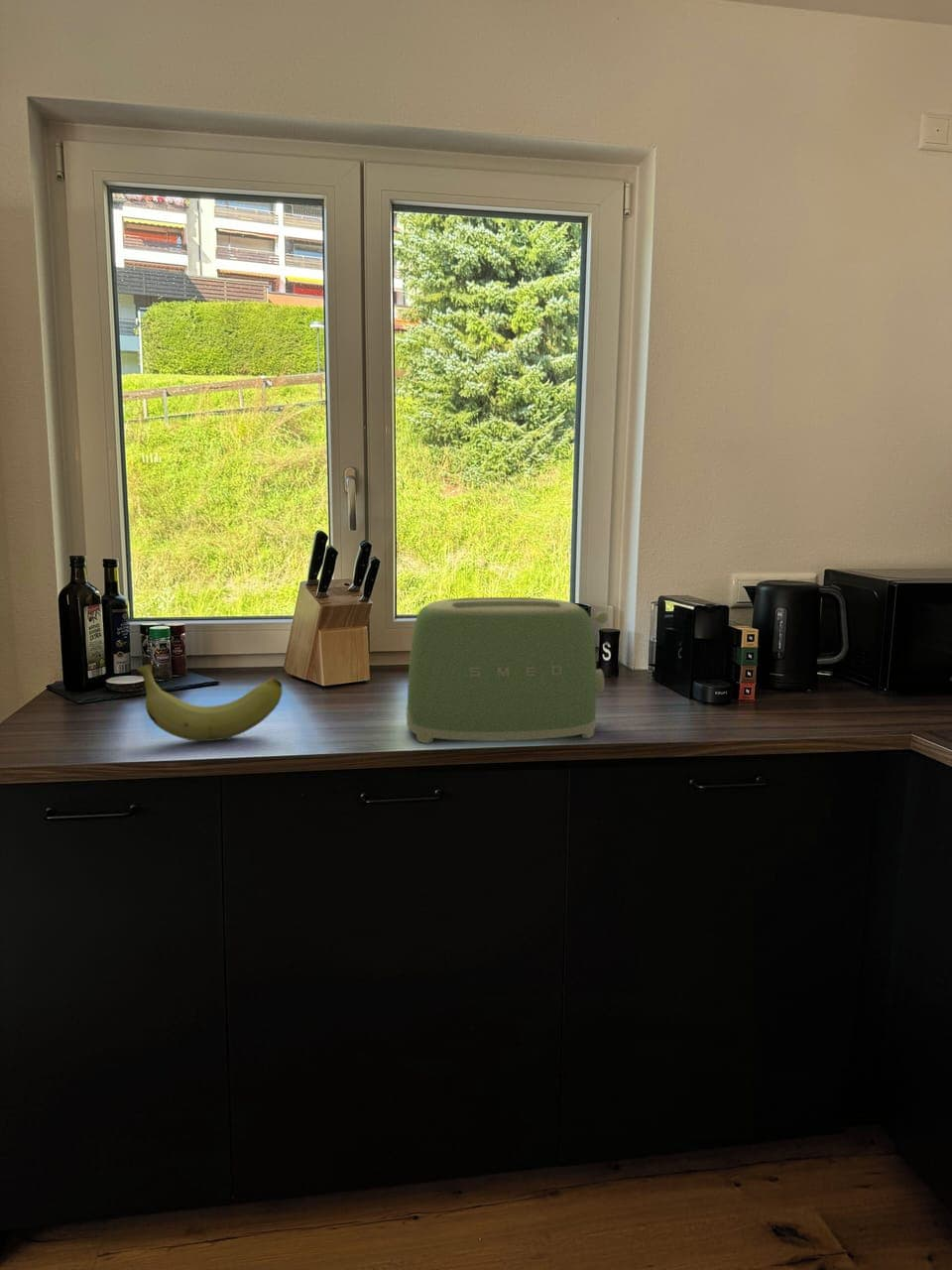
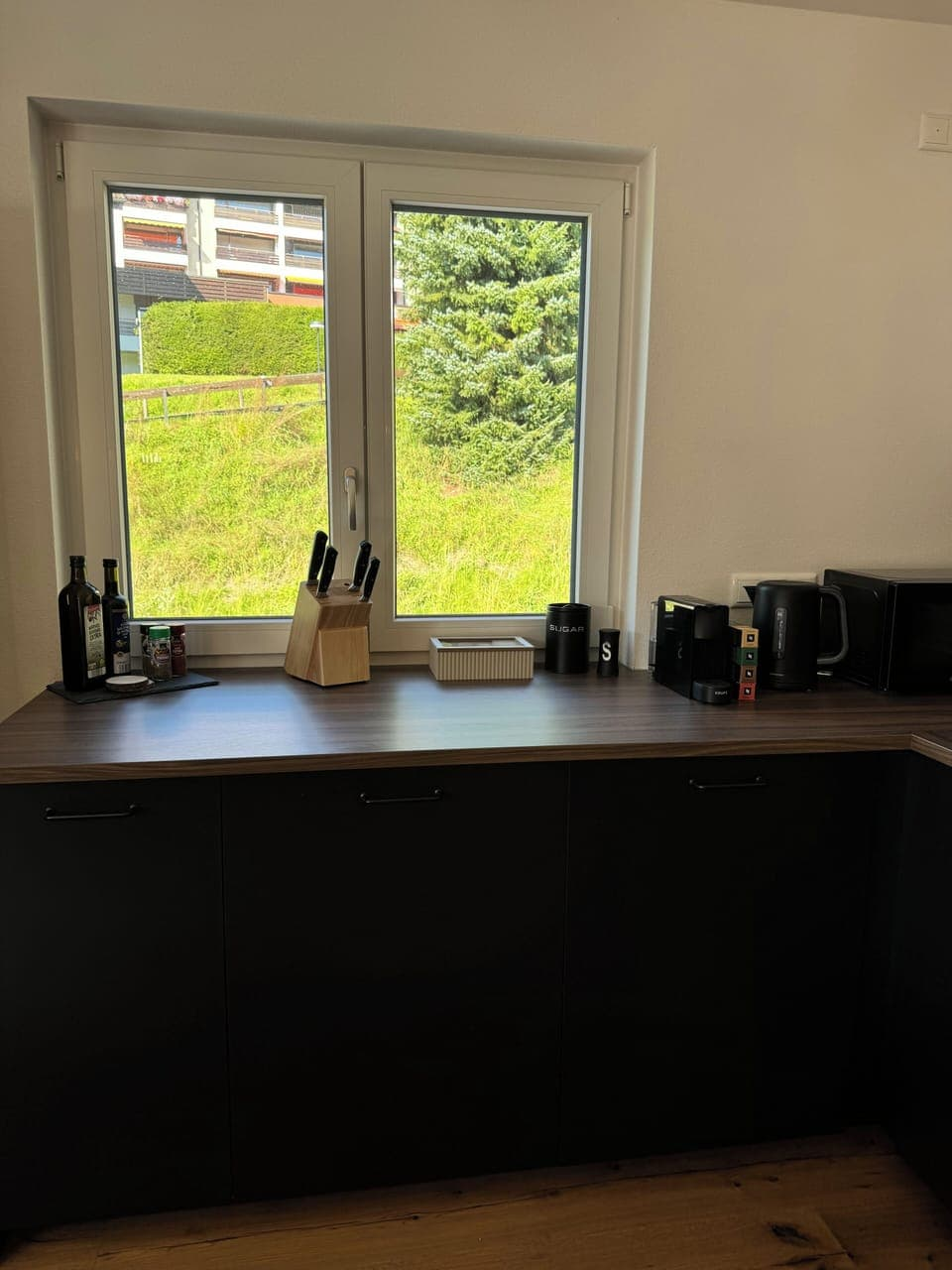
- toaster (502, 665)
- banana (214, 705)
